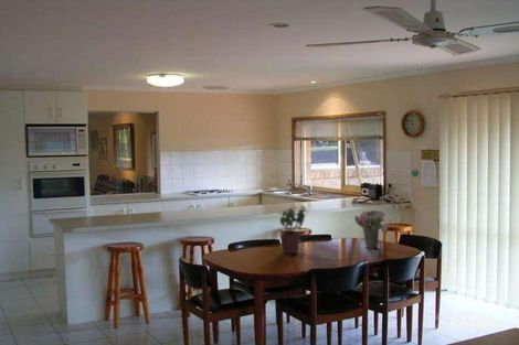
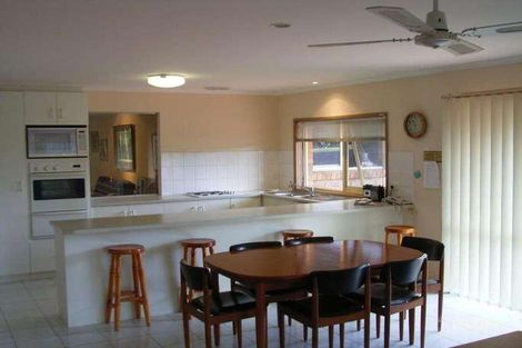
- potted plant (290, 229)
- flower bouquet (372, 228)
